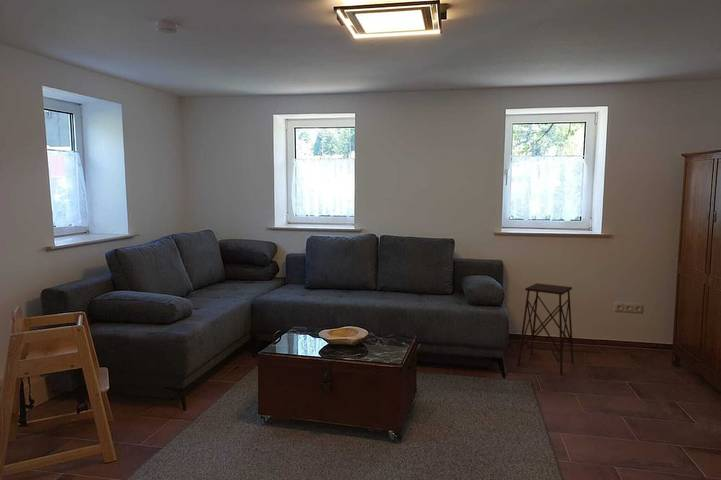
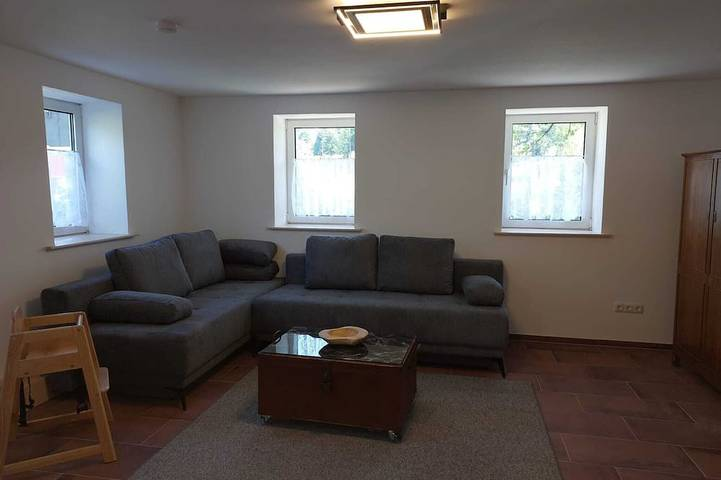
- side table (545, 325)
